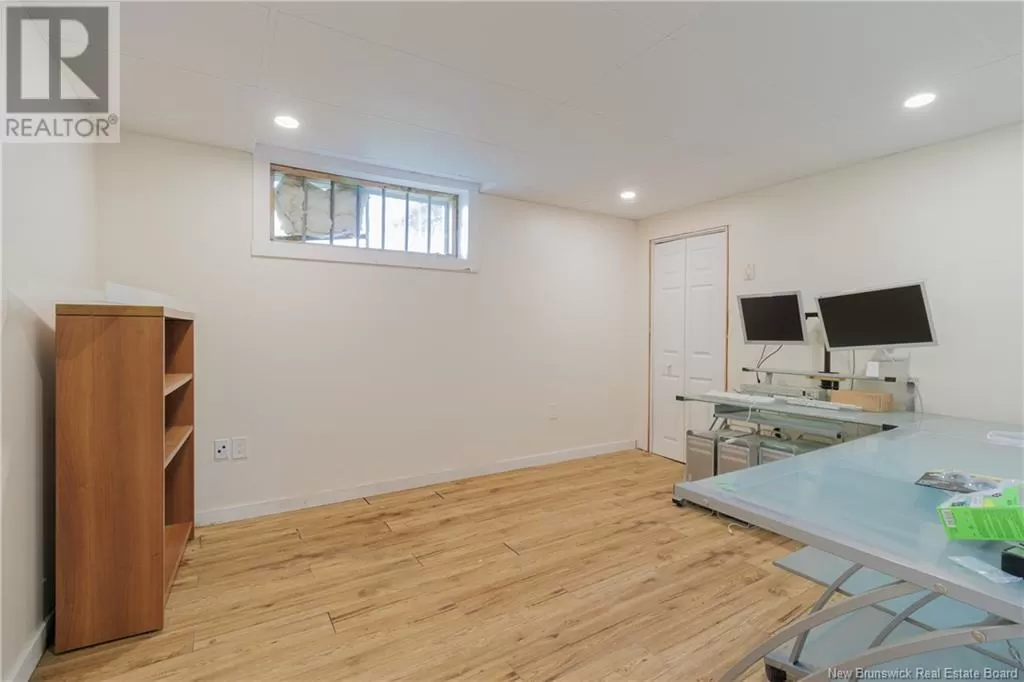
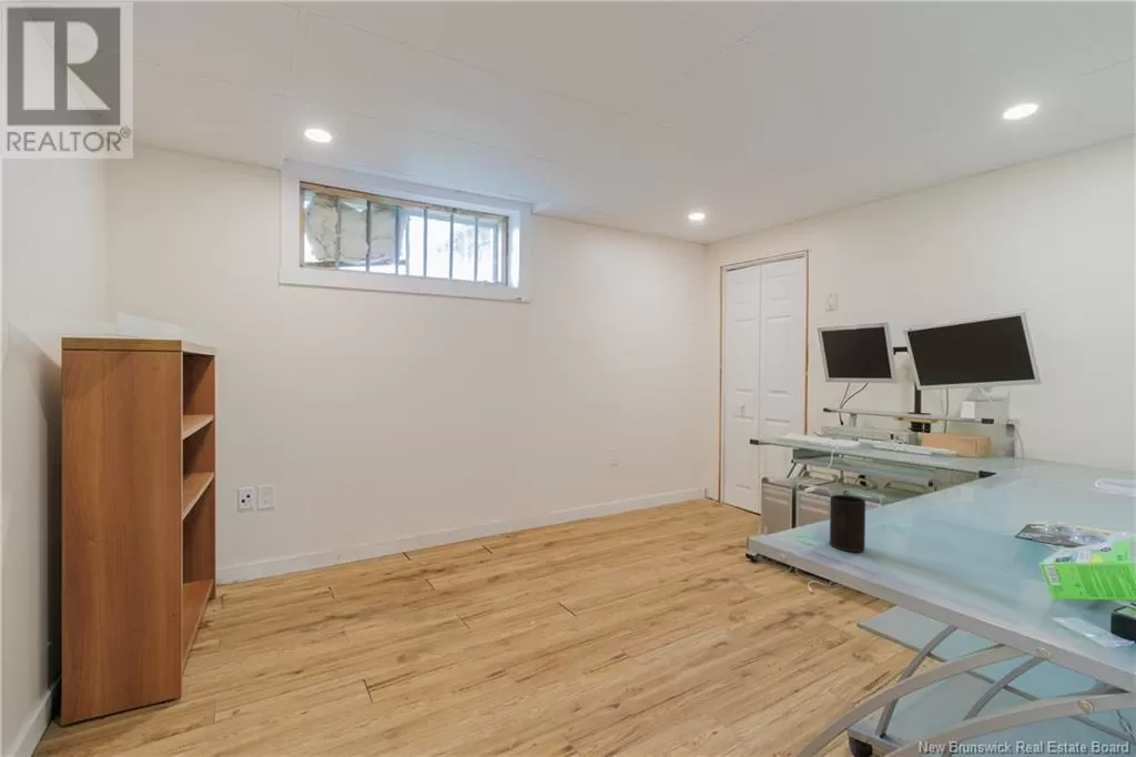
+ cup (846, 522)
